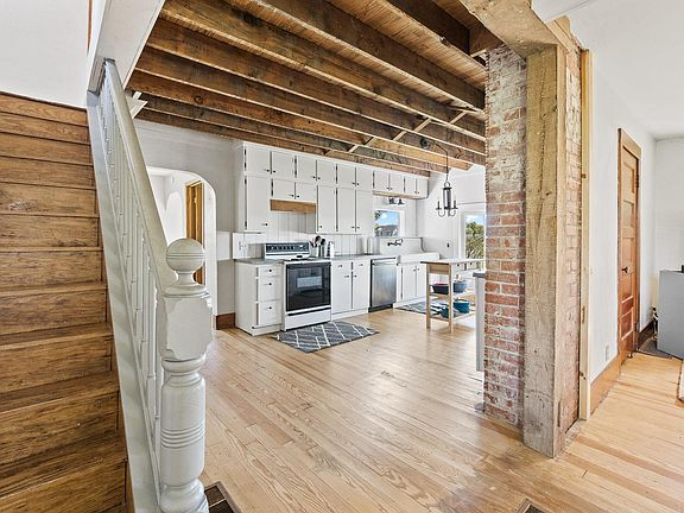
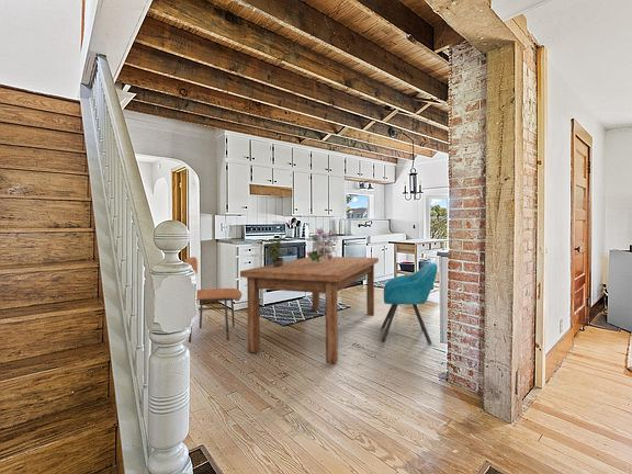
+ chair (408, 298)
+ potted plant (276, 249)
+ dining table (318, 296)
+ bouquet (320, 241)
+ chair (213, 295)
